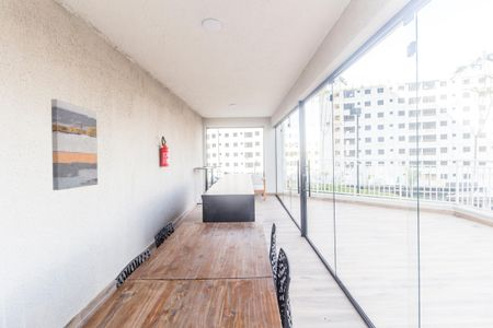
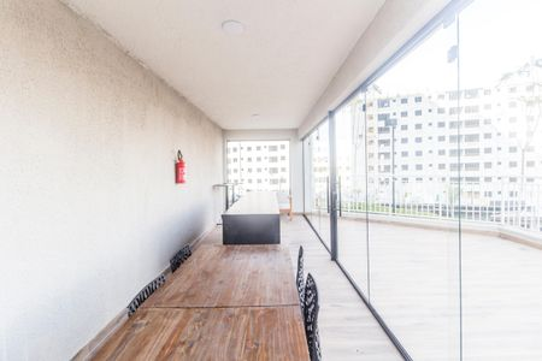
- wall art (77, 147)
